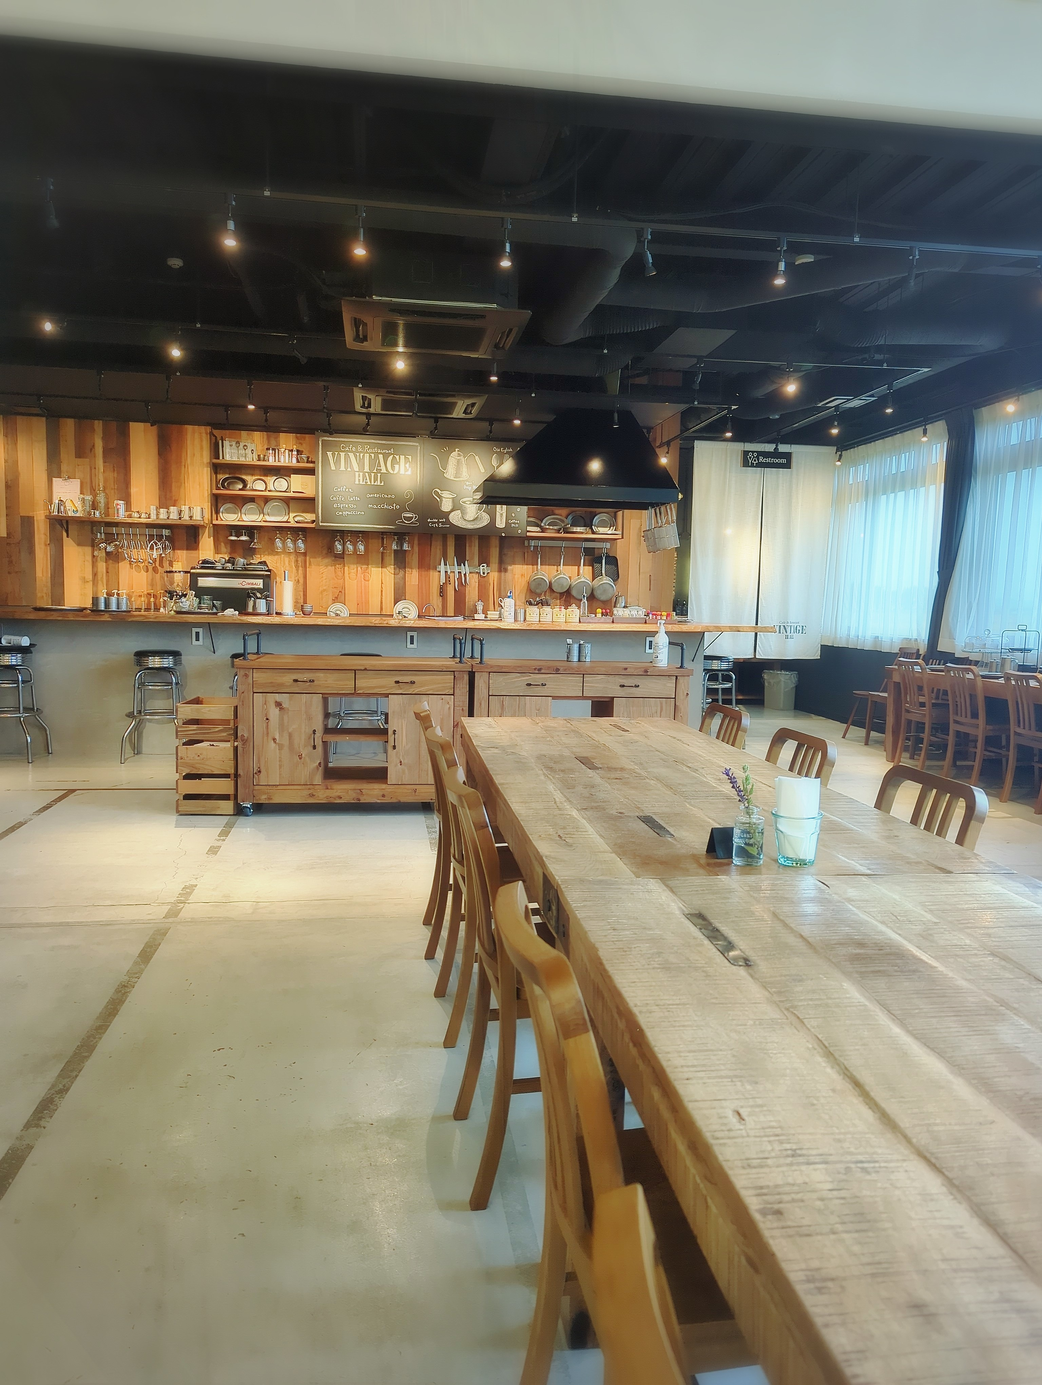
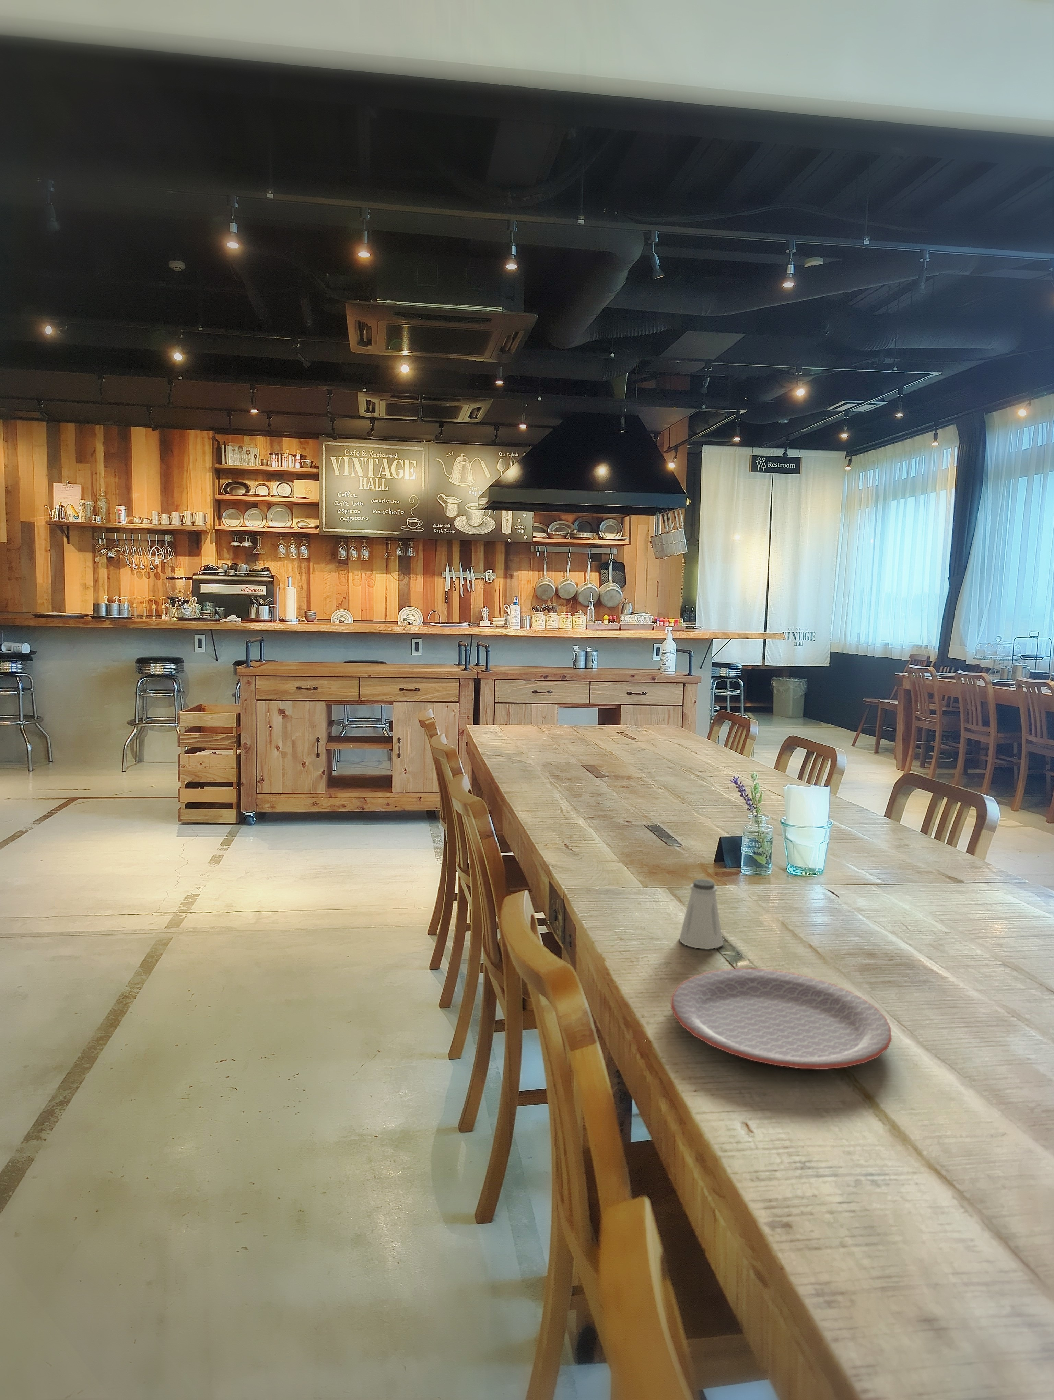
+ saltshaker (702, 911)
+ plate (777, 1019)
